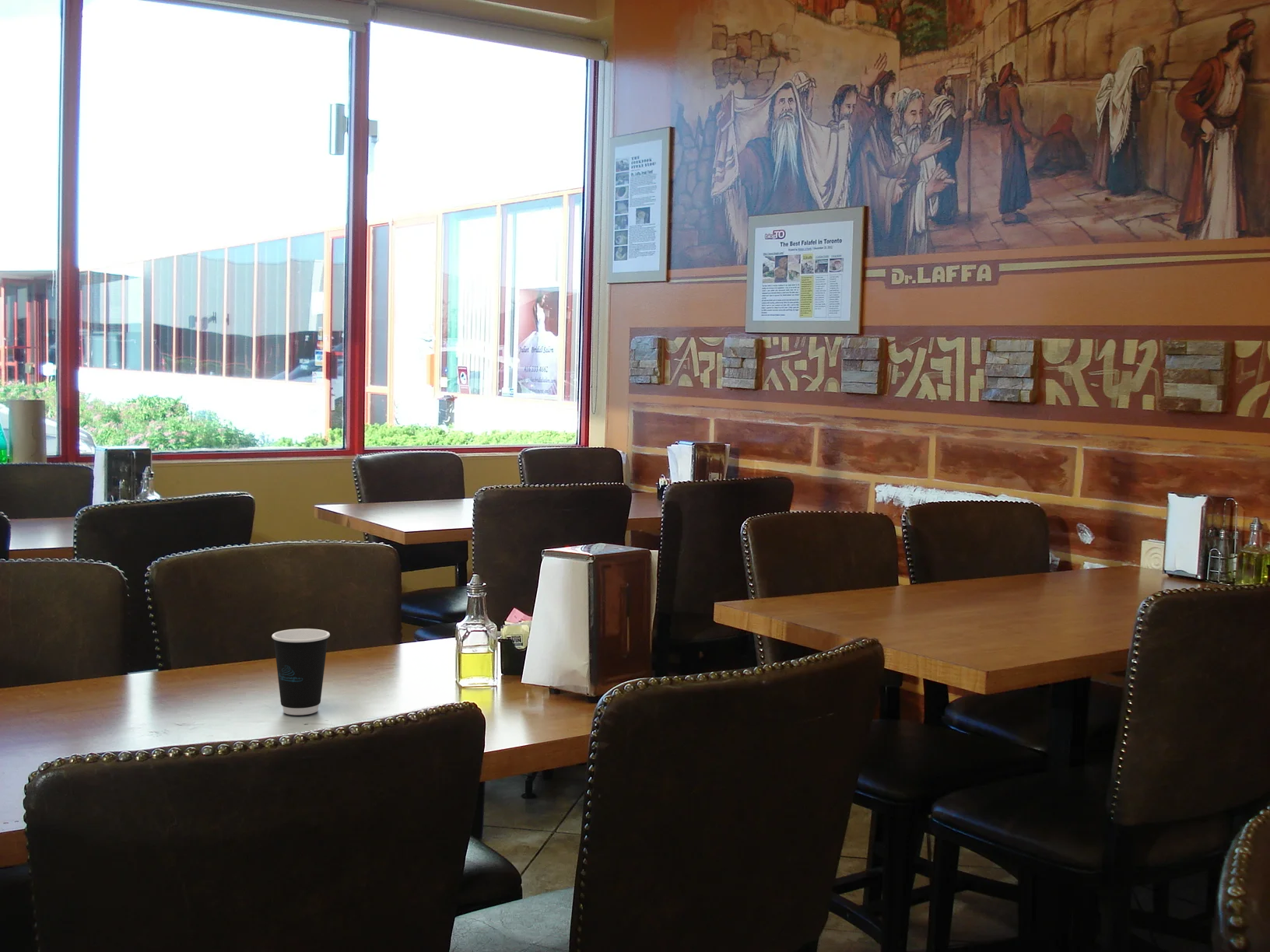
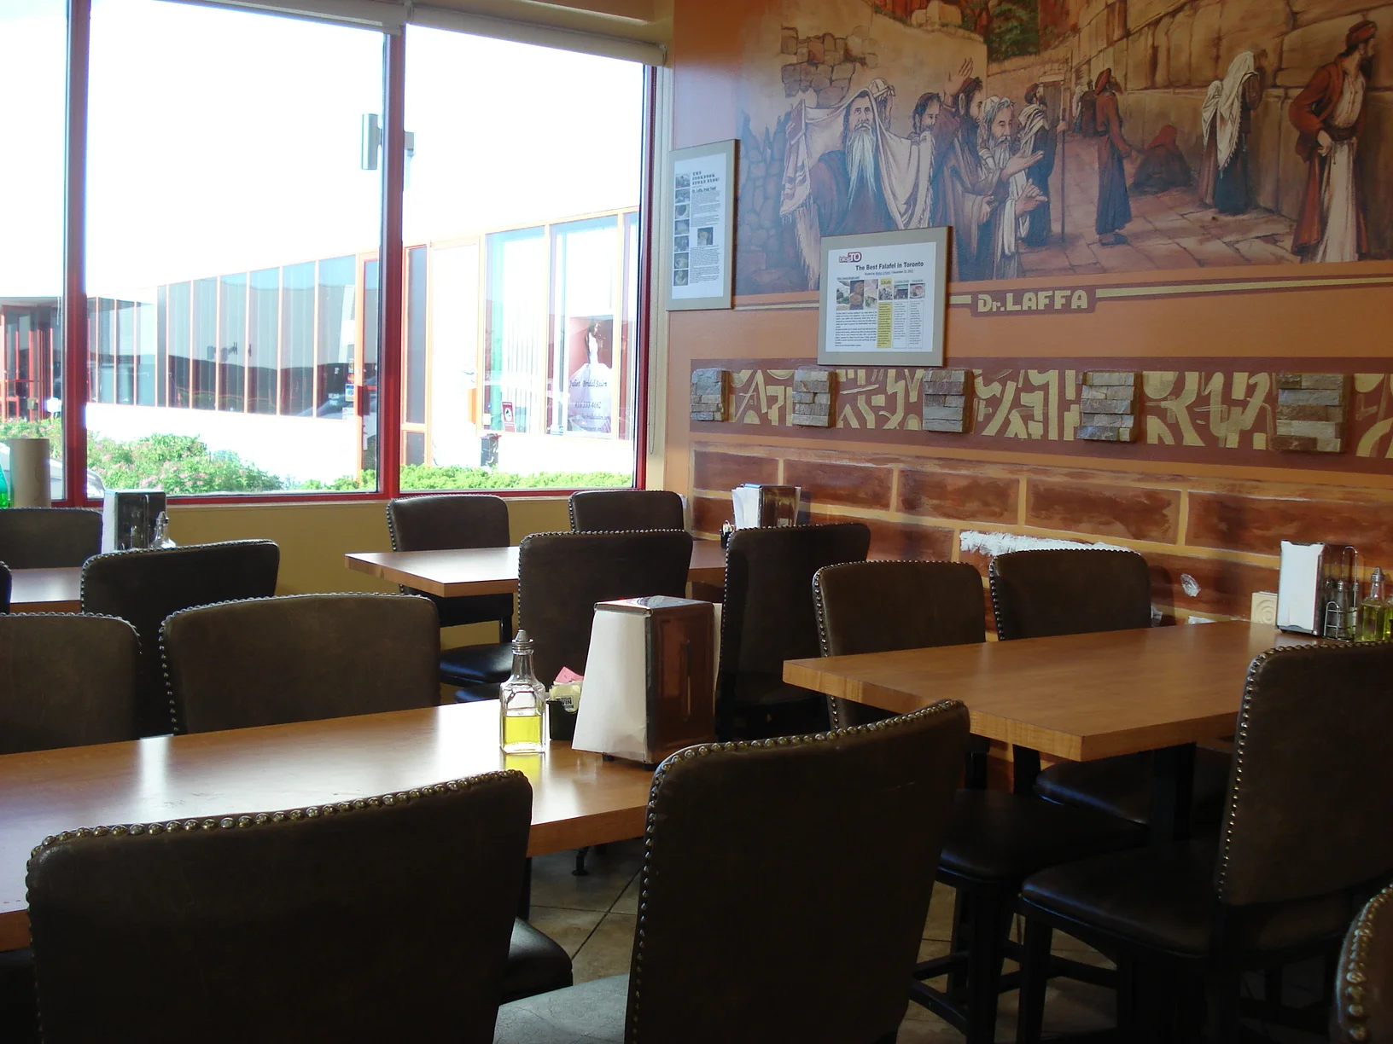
- dixie cup (300, 672)
